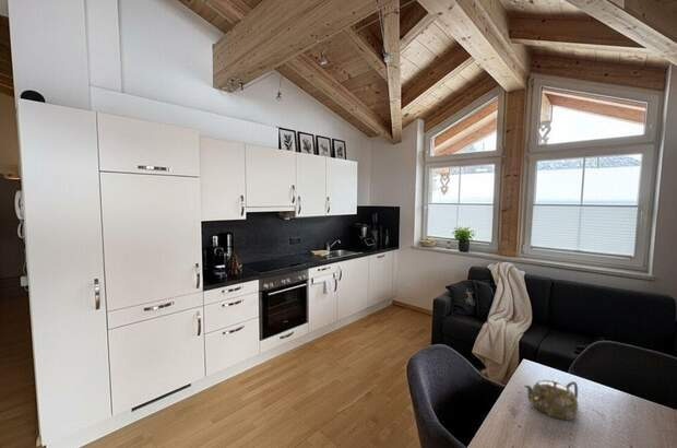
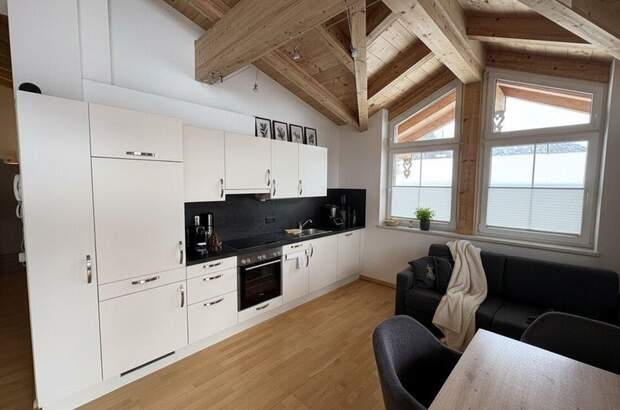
- teapot (551, 394)
